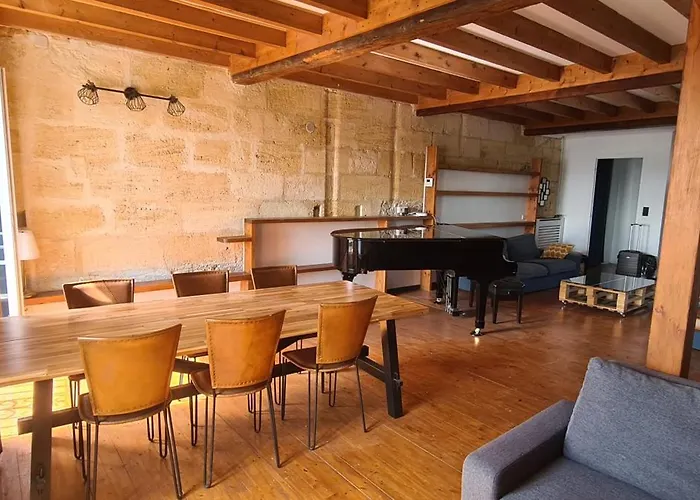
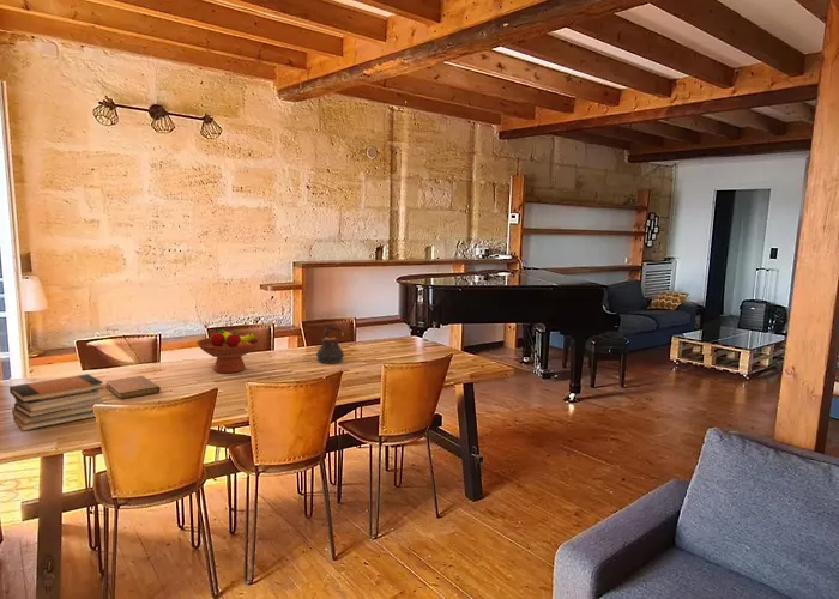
+ fruit bowl (229, 350)
+ book stack (58, 400)
+ teapot (330, 343)
+ notebook (132, 386)
